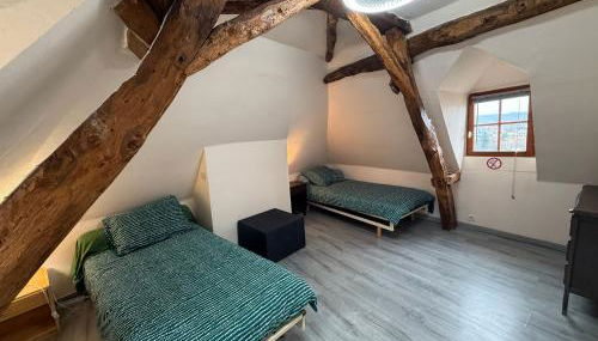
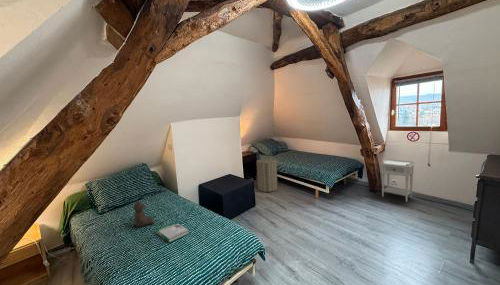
+ stuffed bear (143, 211)
+ book (172, 231)
+ laundry hamper (266, 172)
+ nightstand (396, 174)
